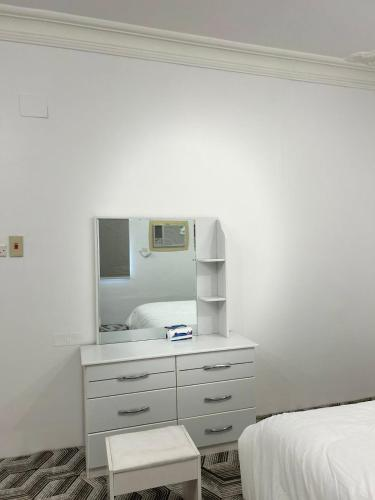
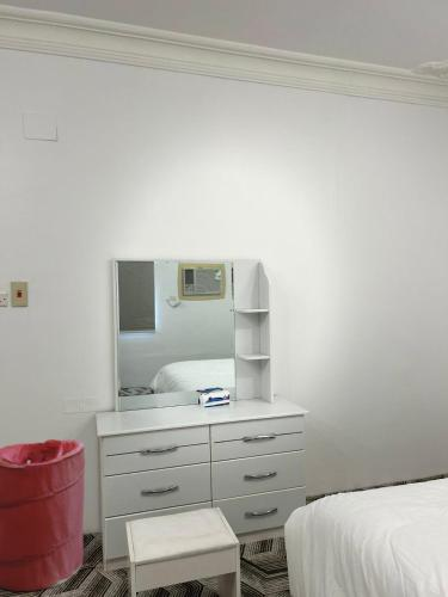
+ laundry hamper (38, 505)
